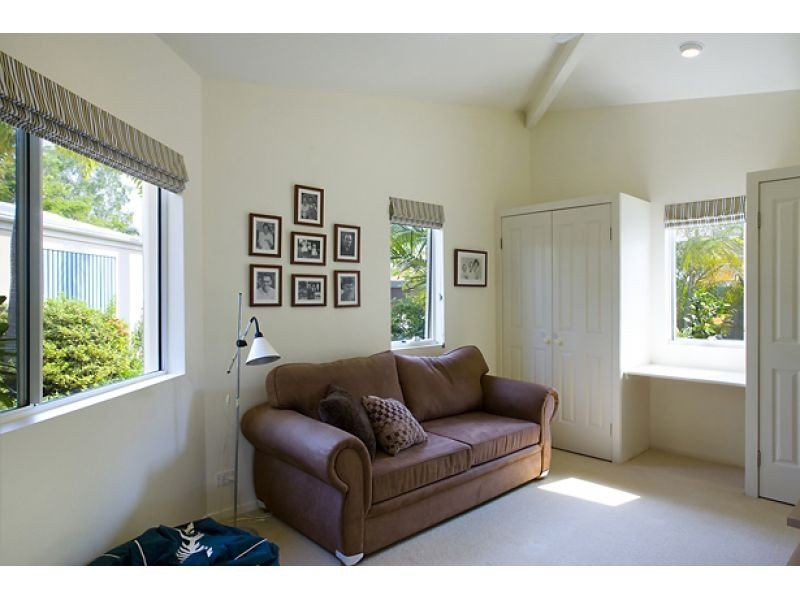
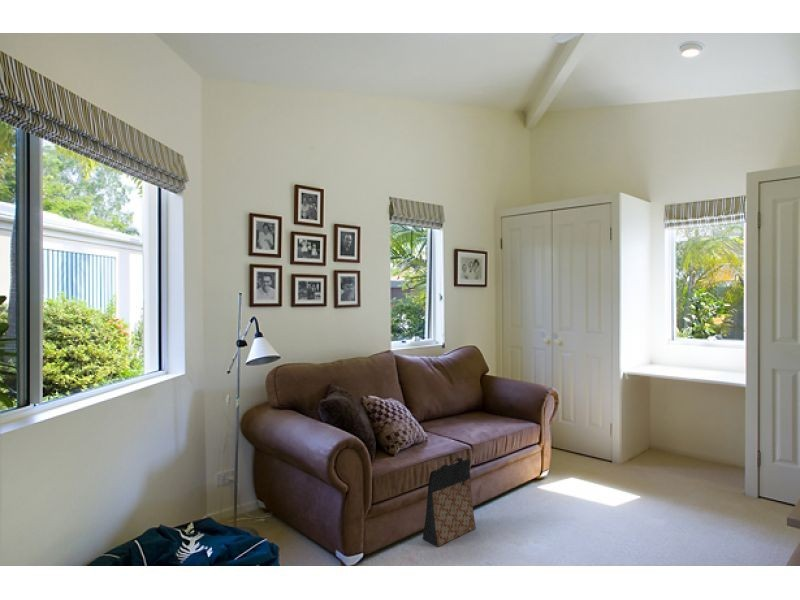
+ bag (450, 496)
